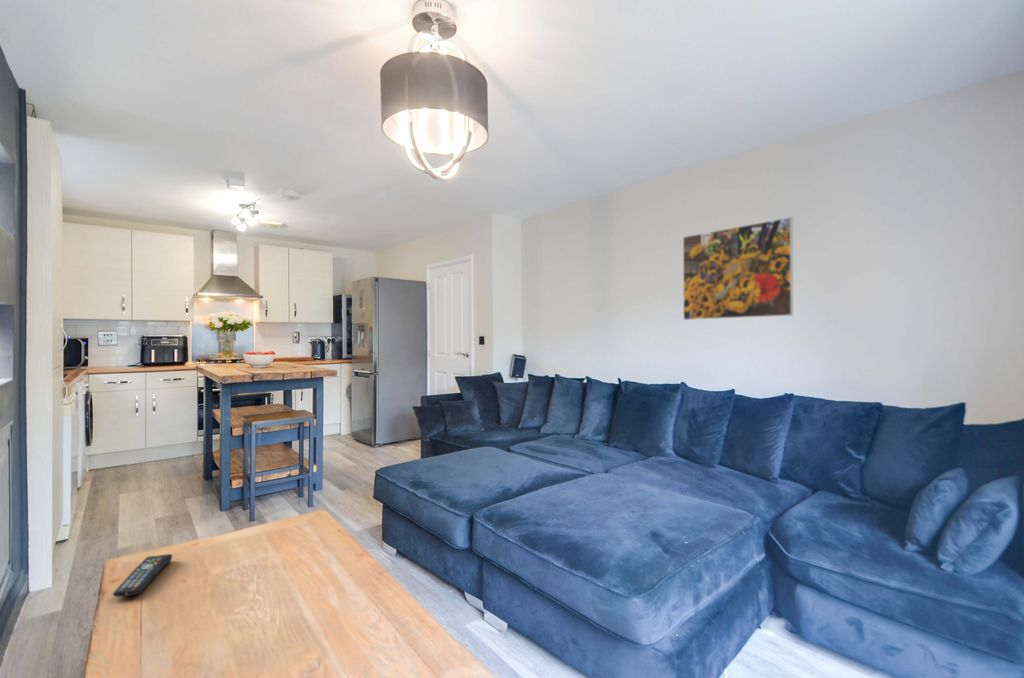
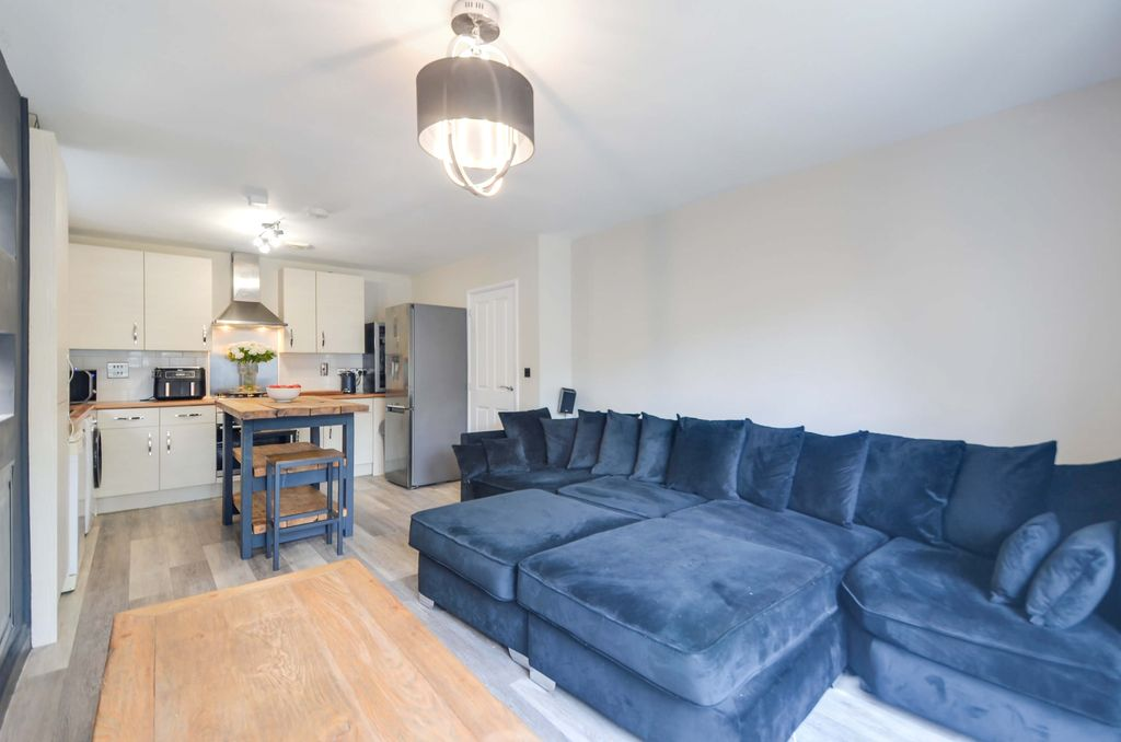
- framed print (733, 272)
- remote control (145, 573)
